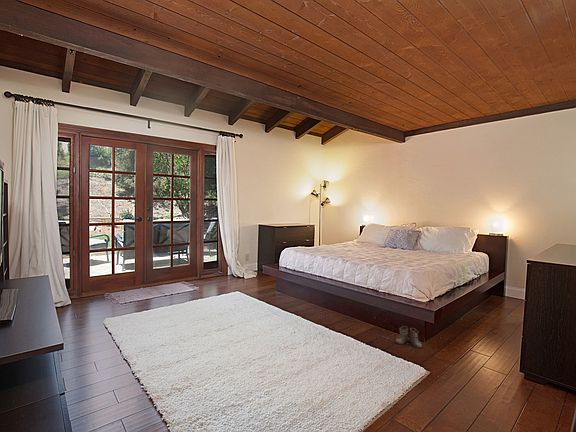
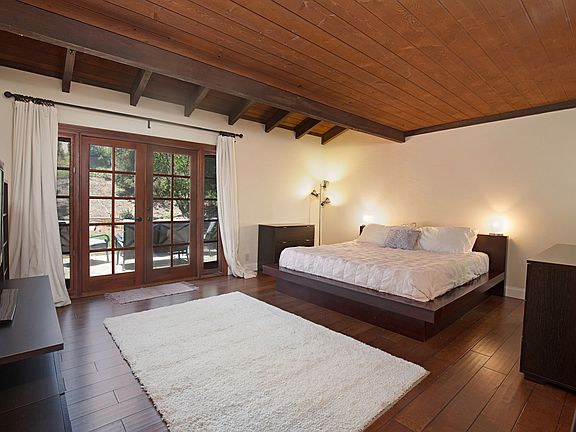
- boots (407, 336)
